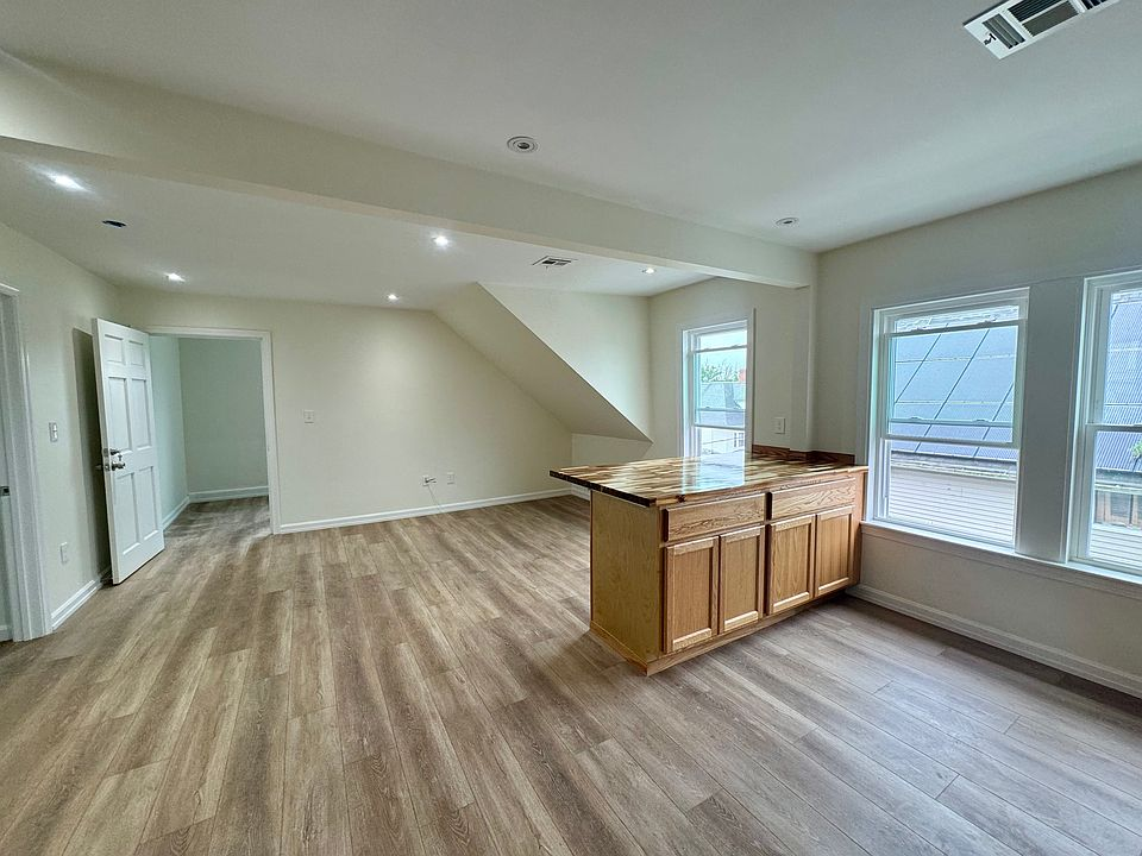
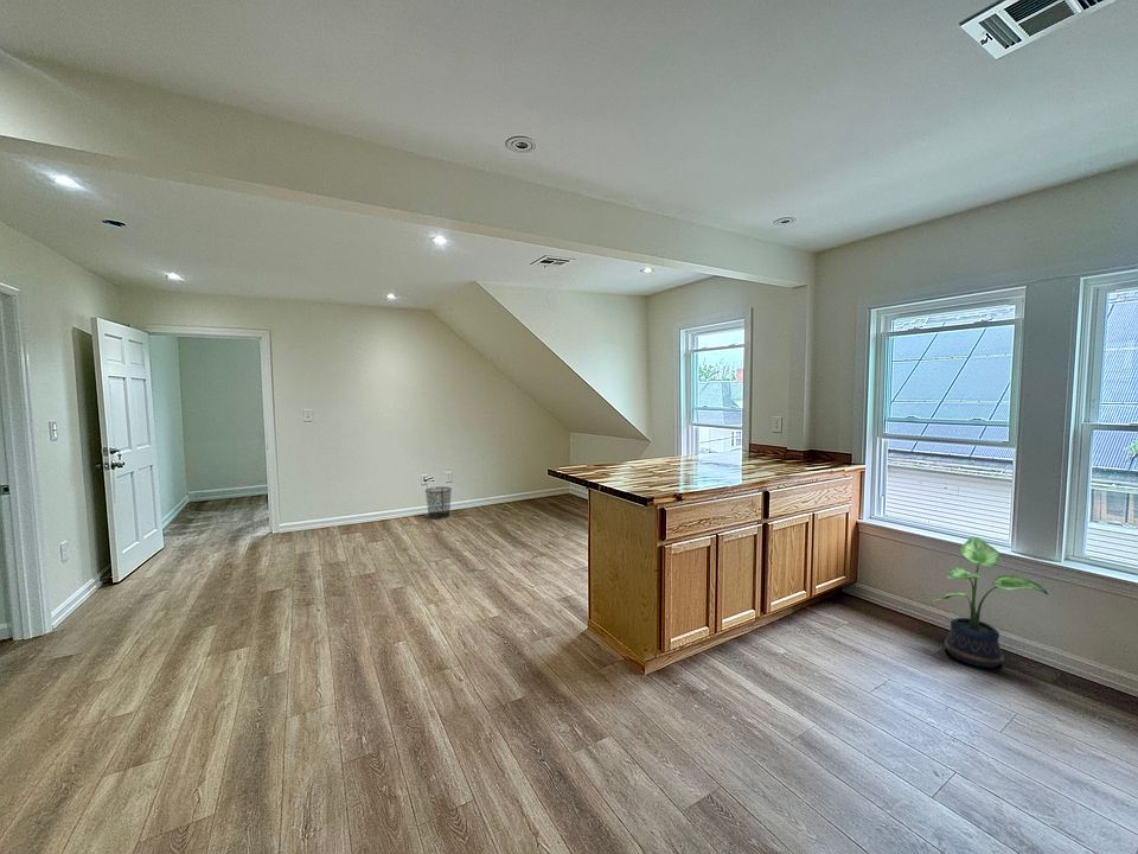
+ waste bin (439, 503)
+ potted plant (982, 603)
